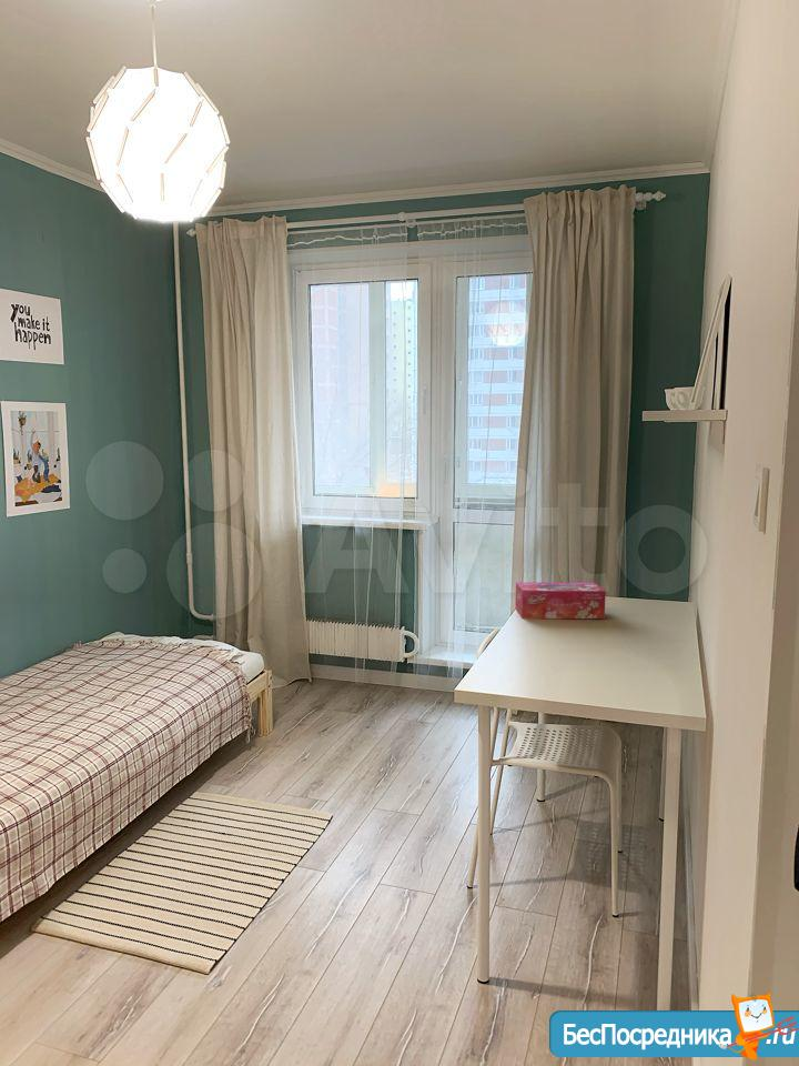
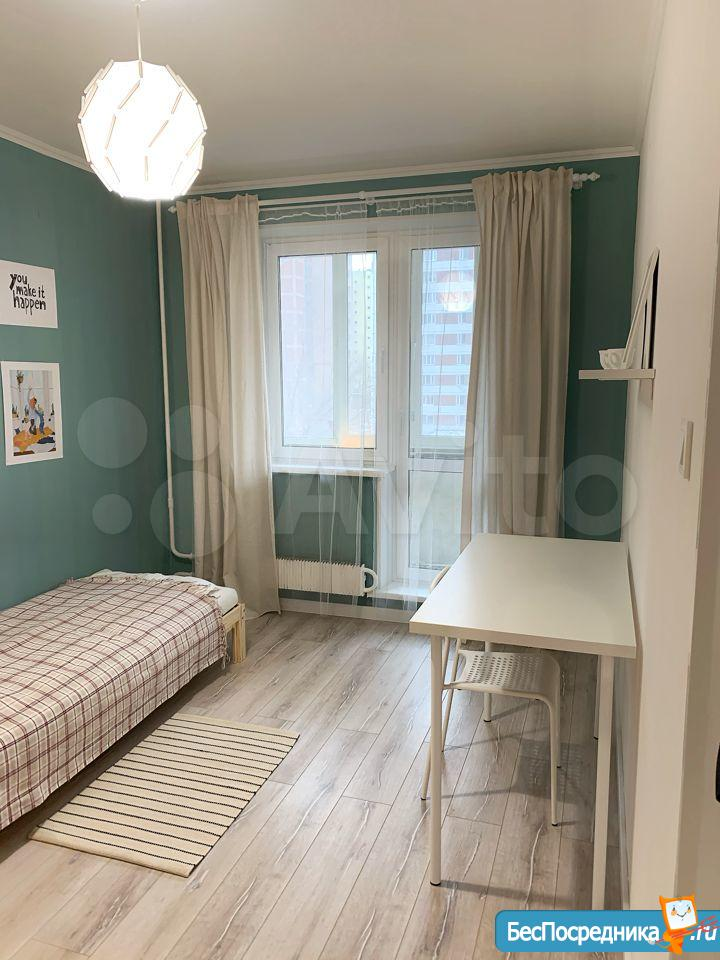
- tissue box (558, 600)
